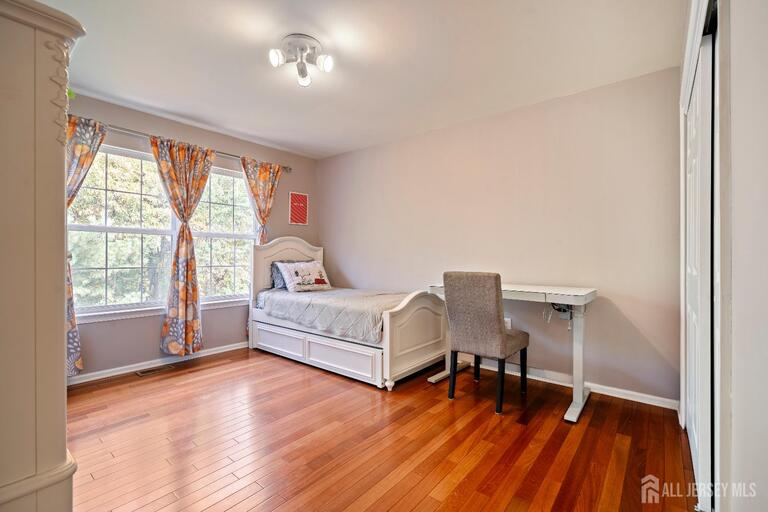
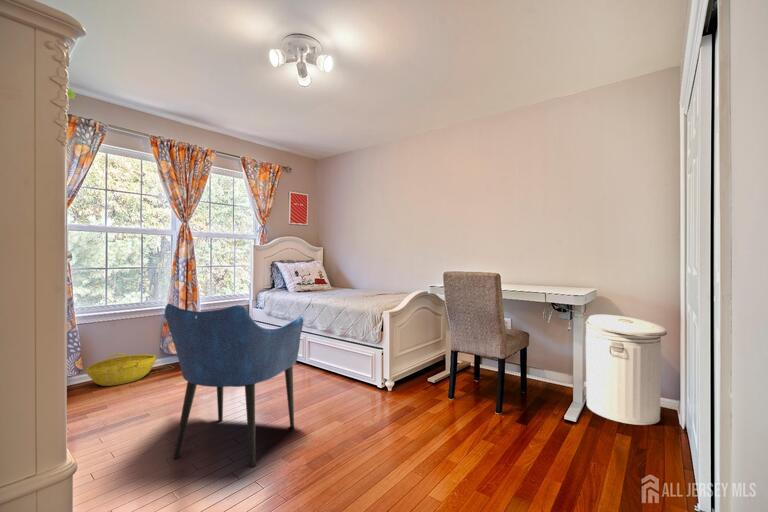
+ can (624, 365)
+ basket (123, 368)
+ armchair (231, 372)
